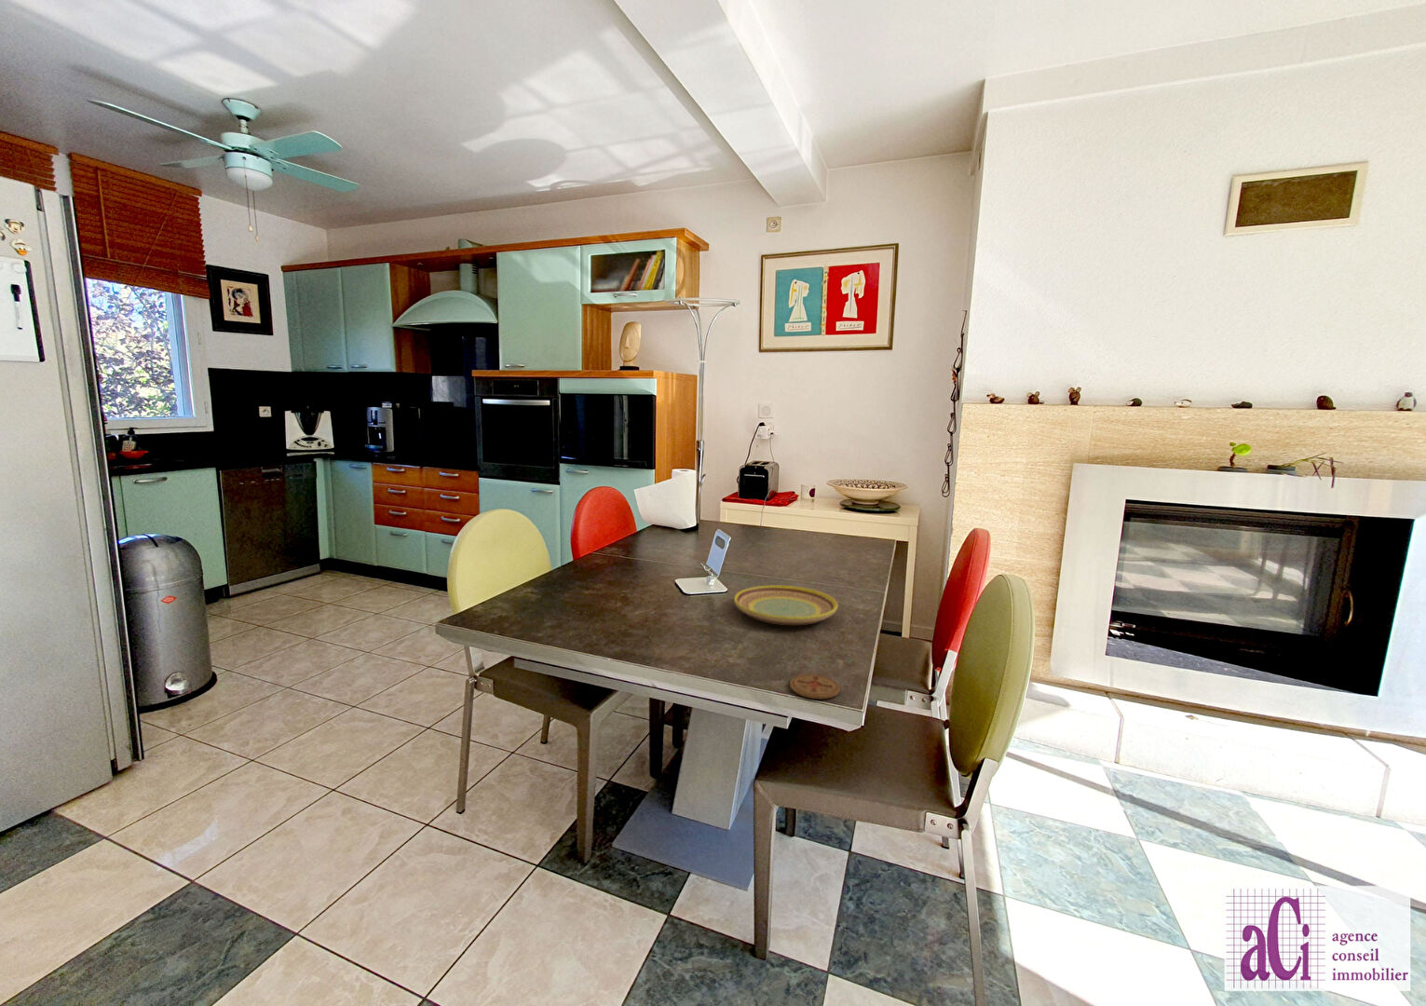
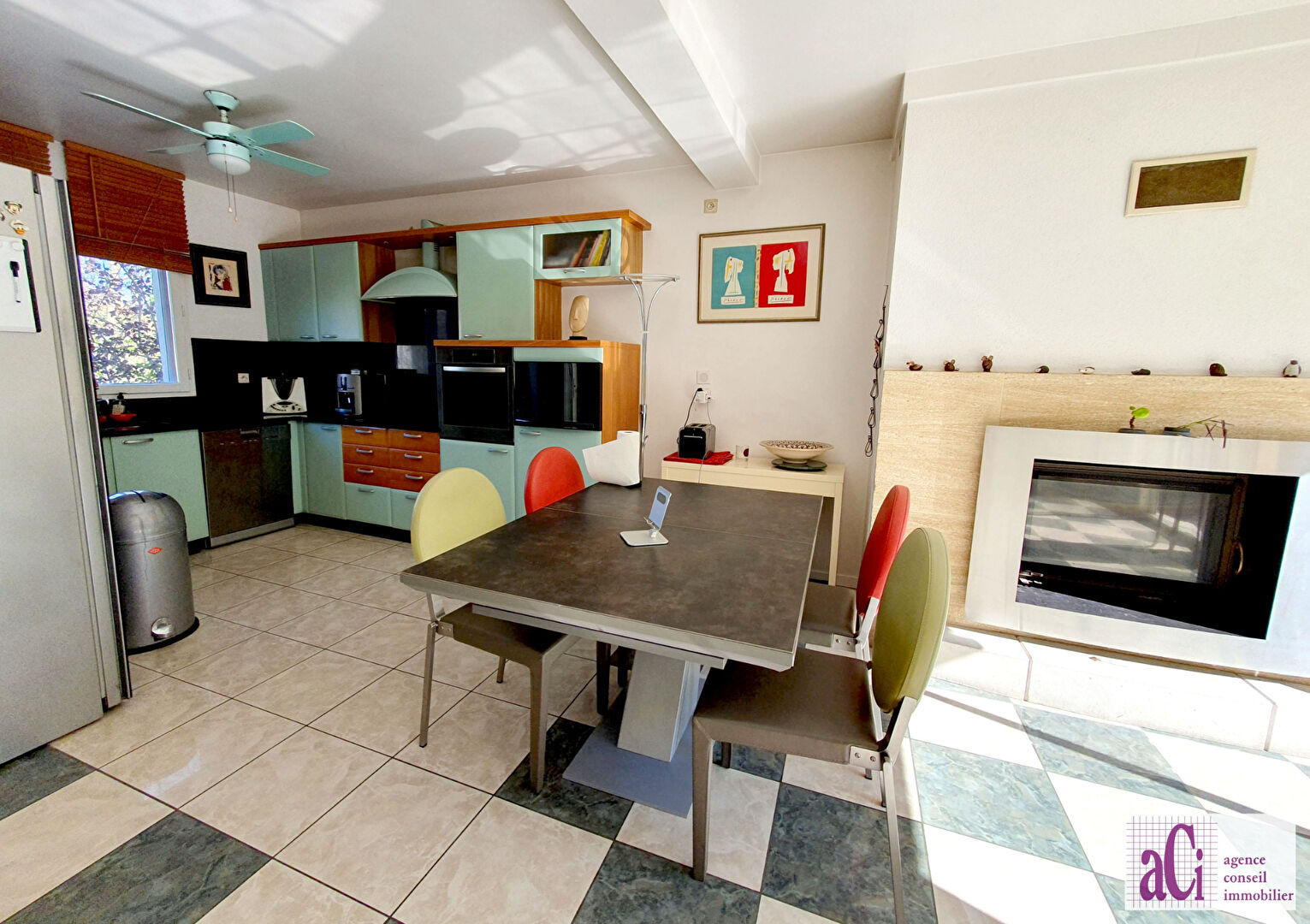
- coaster (814, 686)
- plate (784, 606)
